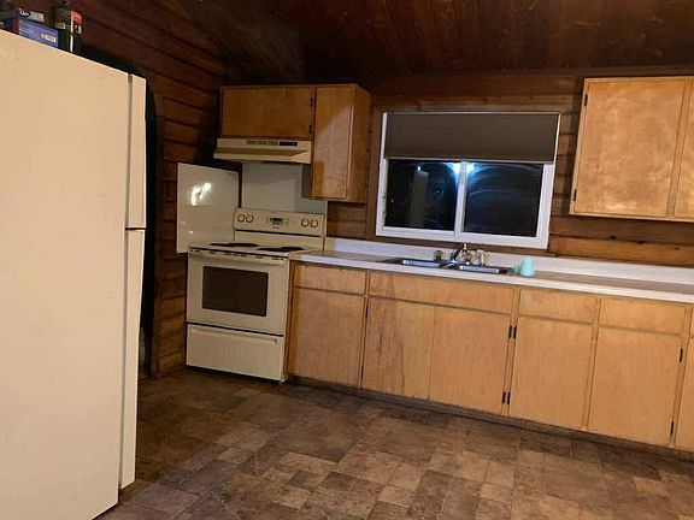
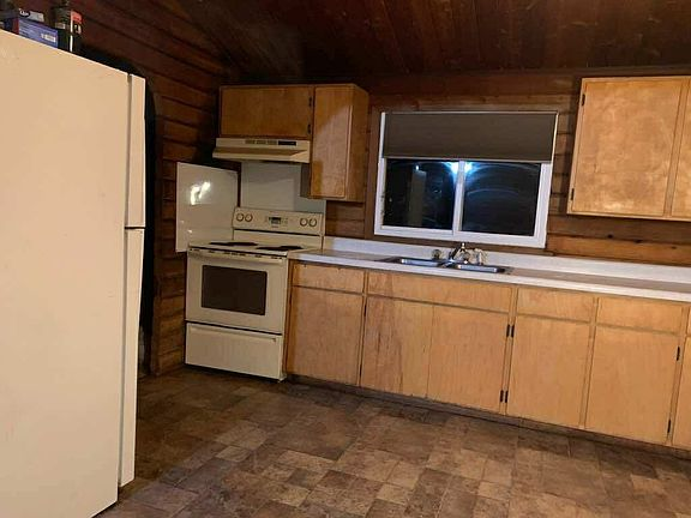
- soap dispenser (525, 265)
